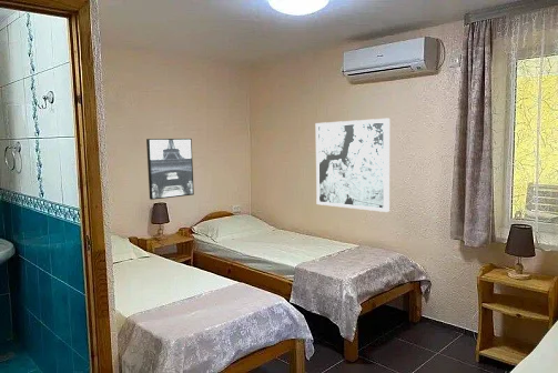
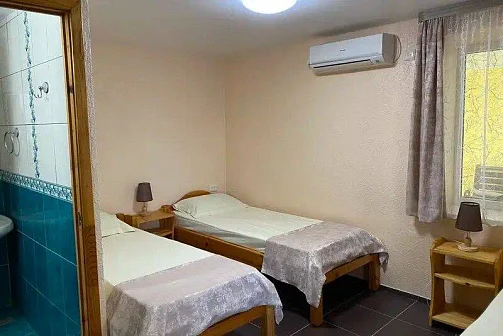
- wall art (351, 164)
- wall art (171, 168)
